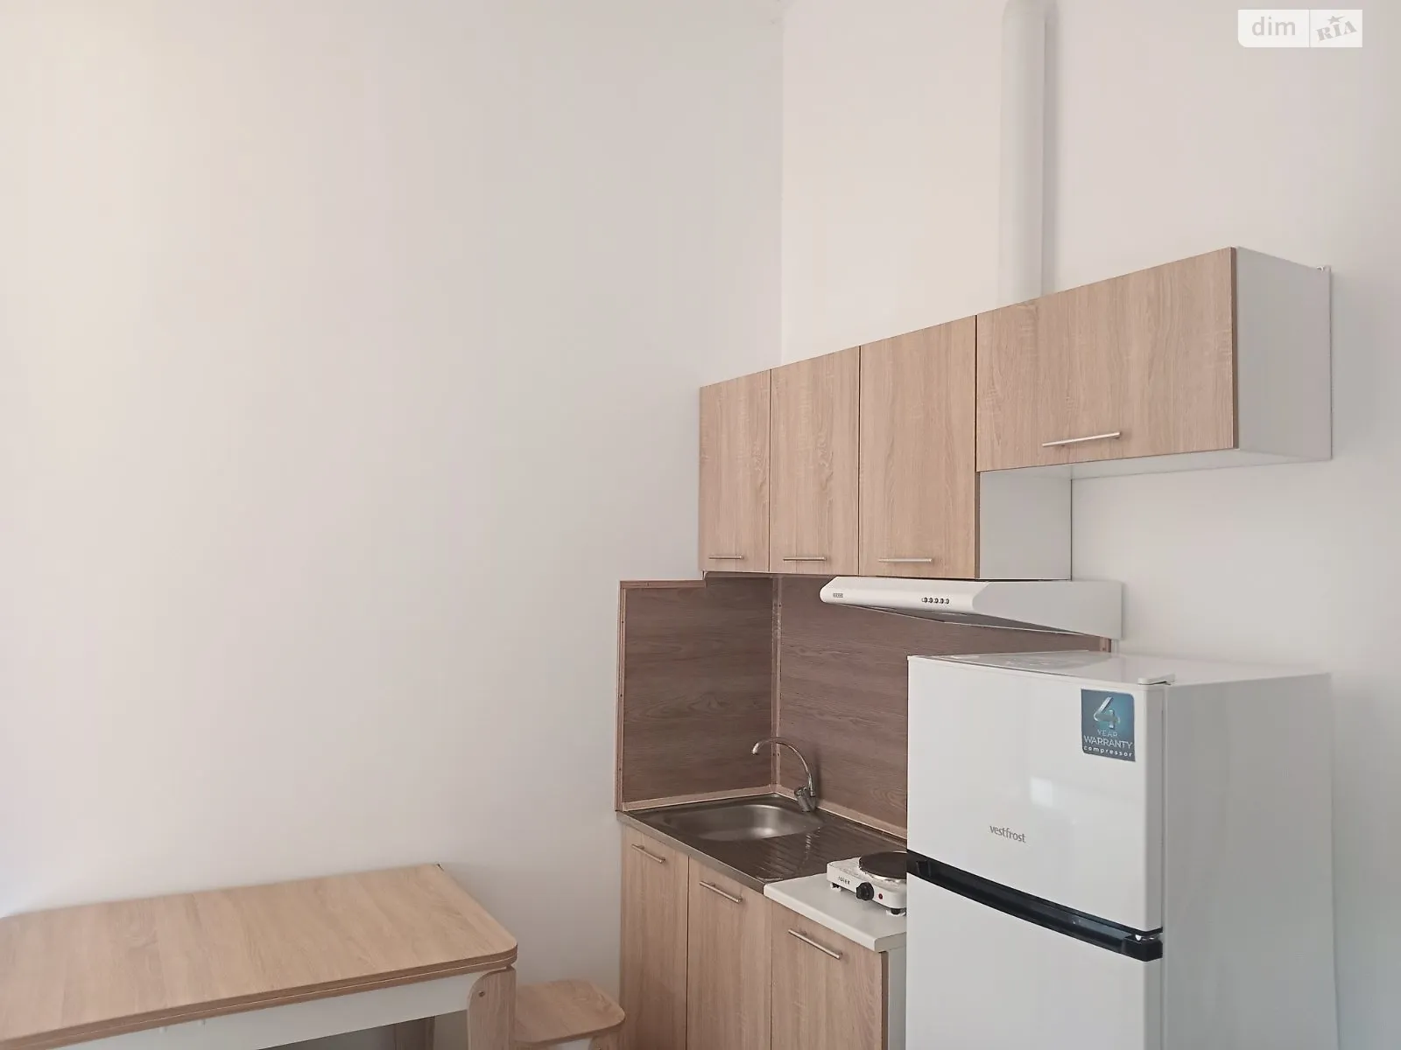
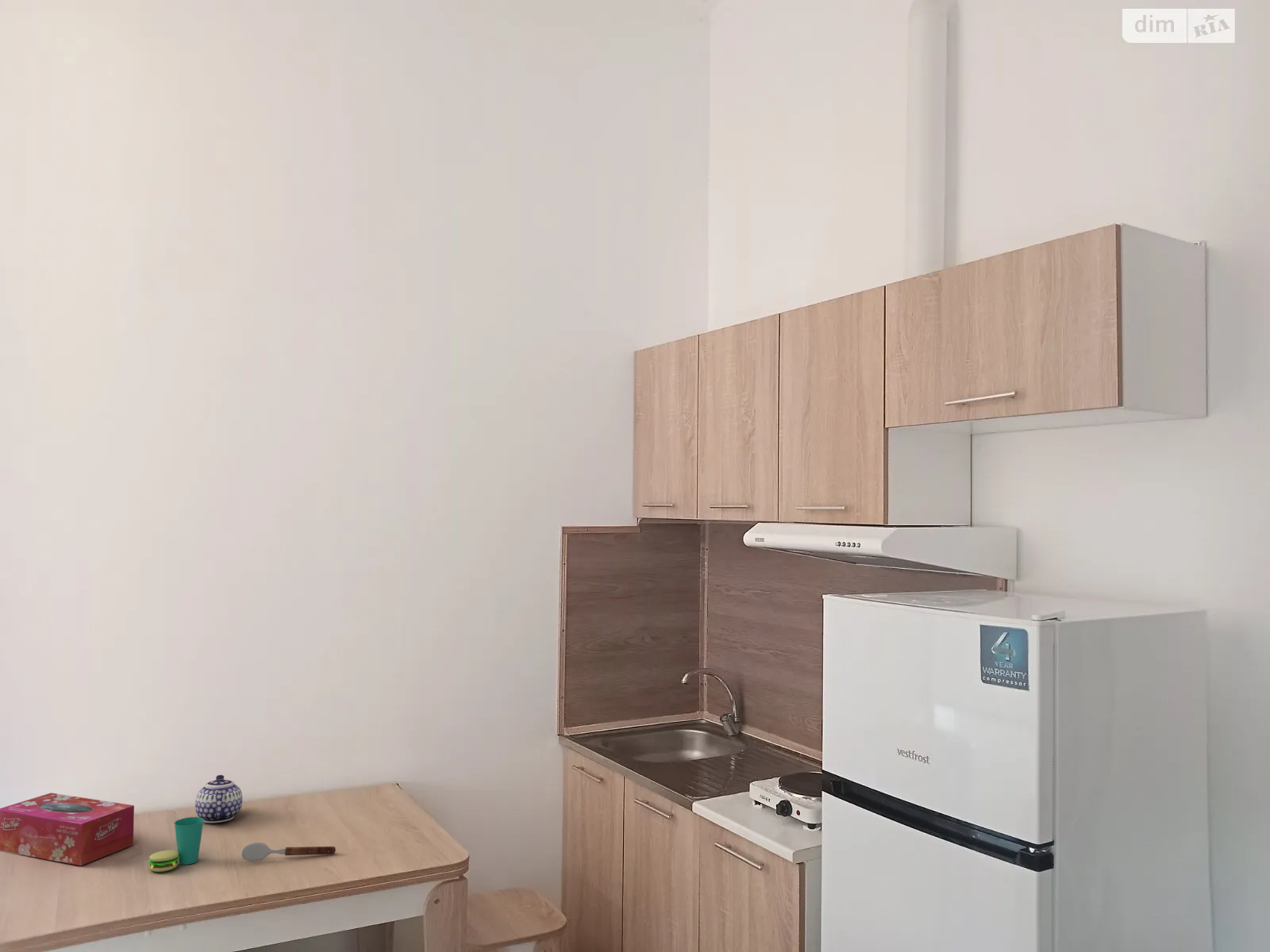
+ soupspoon (289, 848)
+ cup (177, 844)
+ teapot (219, 797)
+ tissue box (65, 827)
